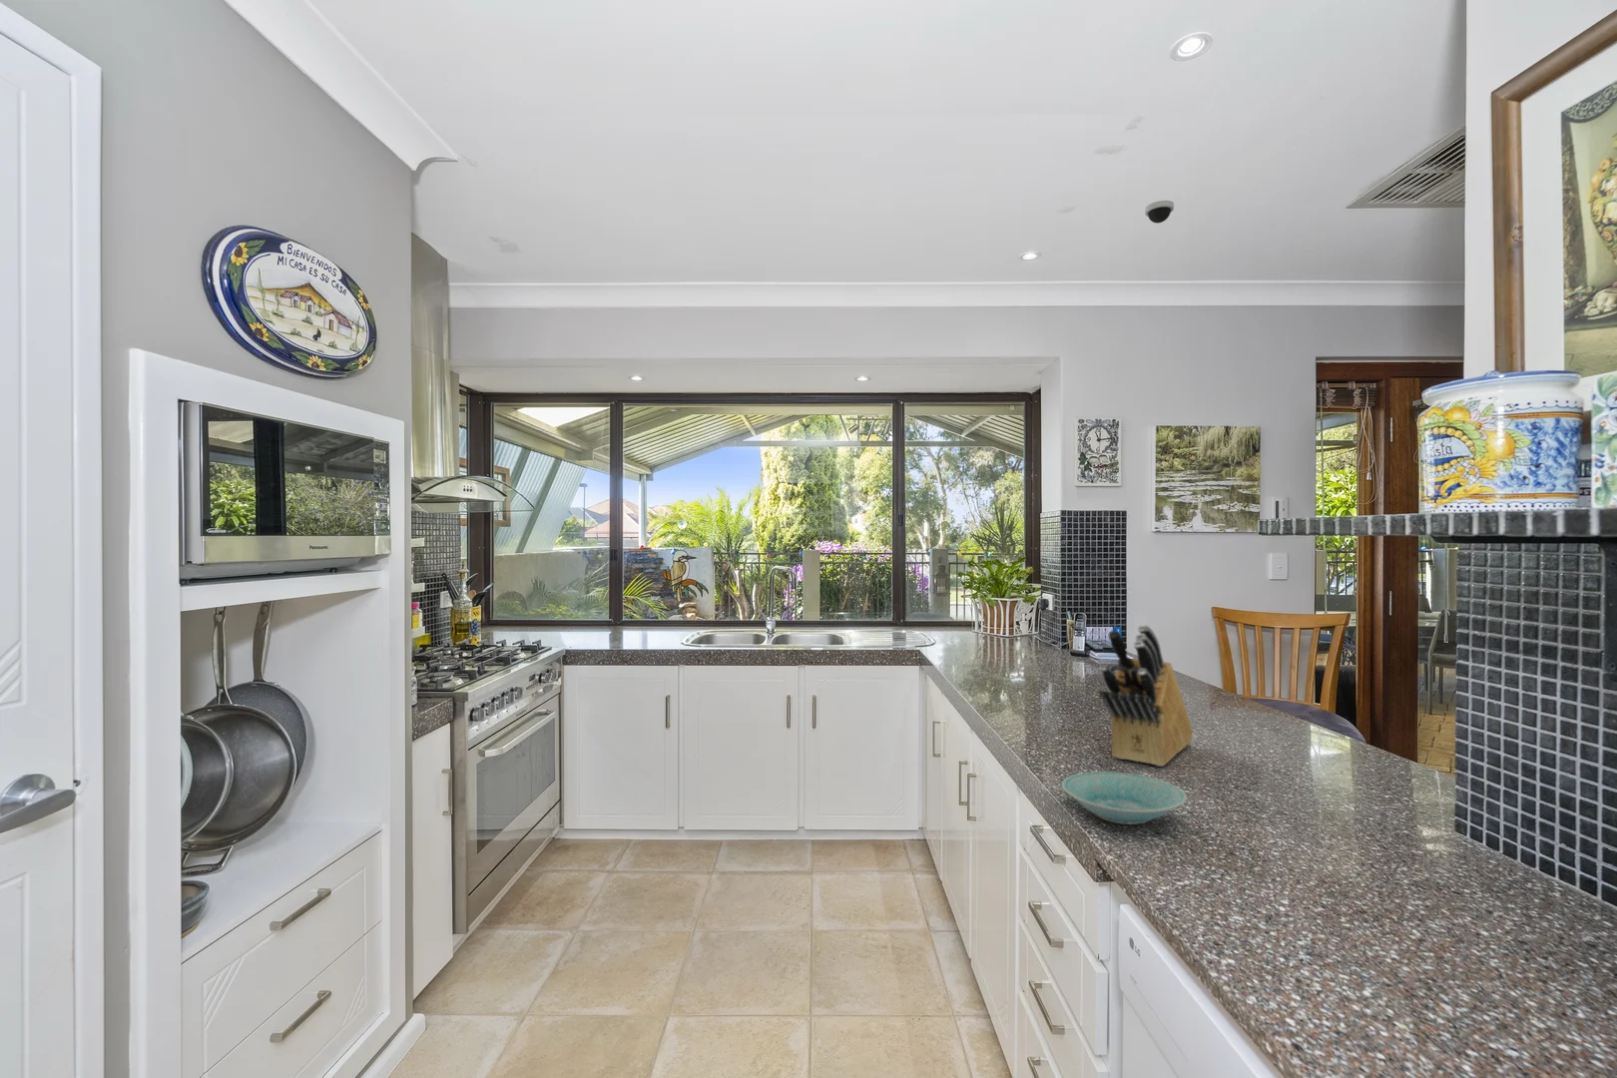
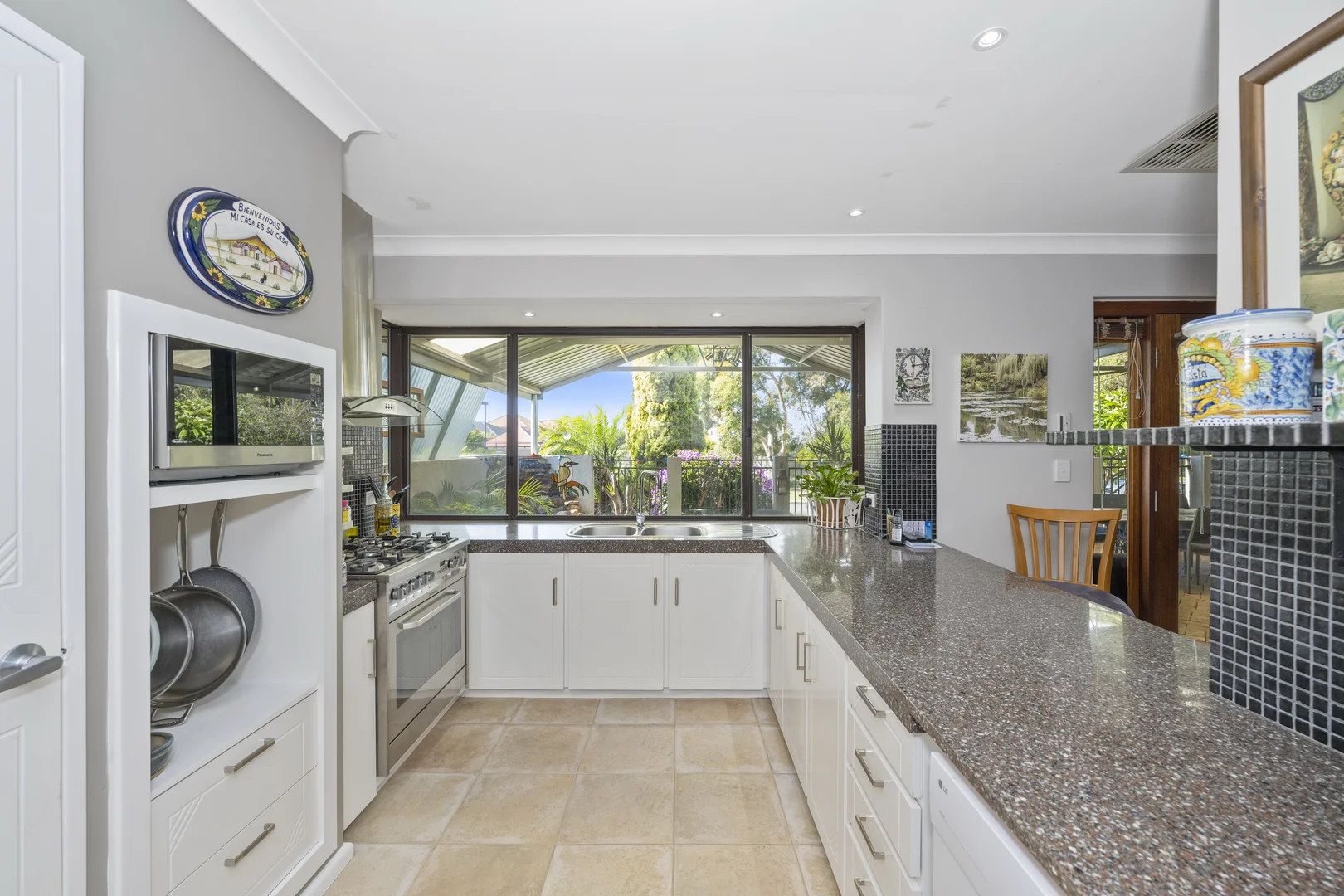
- knife block (1147, 687)
- dome security camera (1159, 214)
- bowl (1123, 801)
